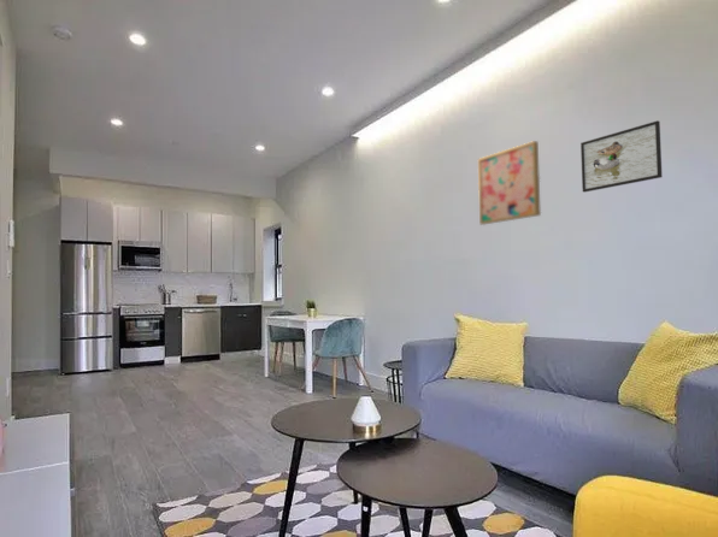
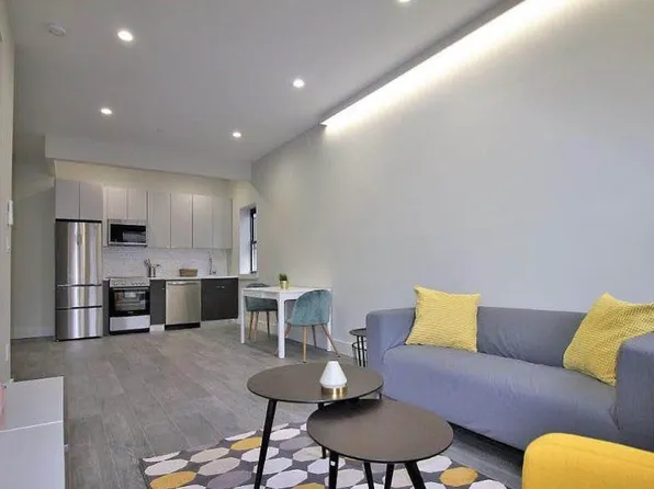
- wall art (507, 185)
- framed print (618, 158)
